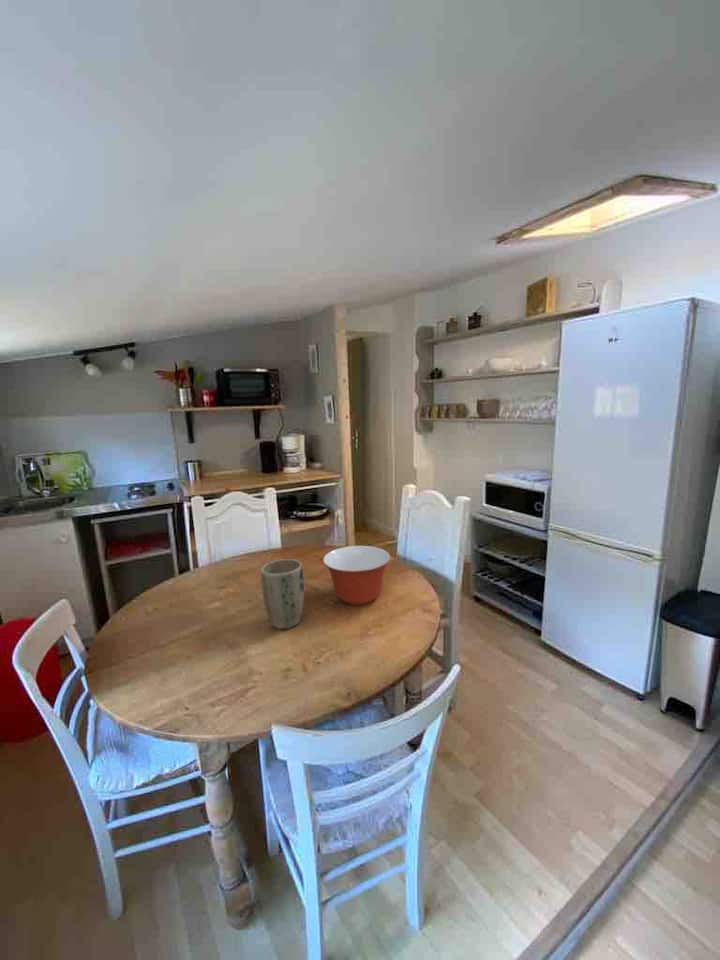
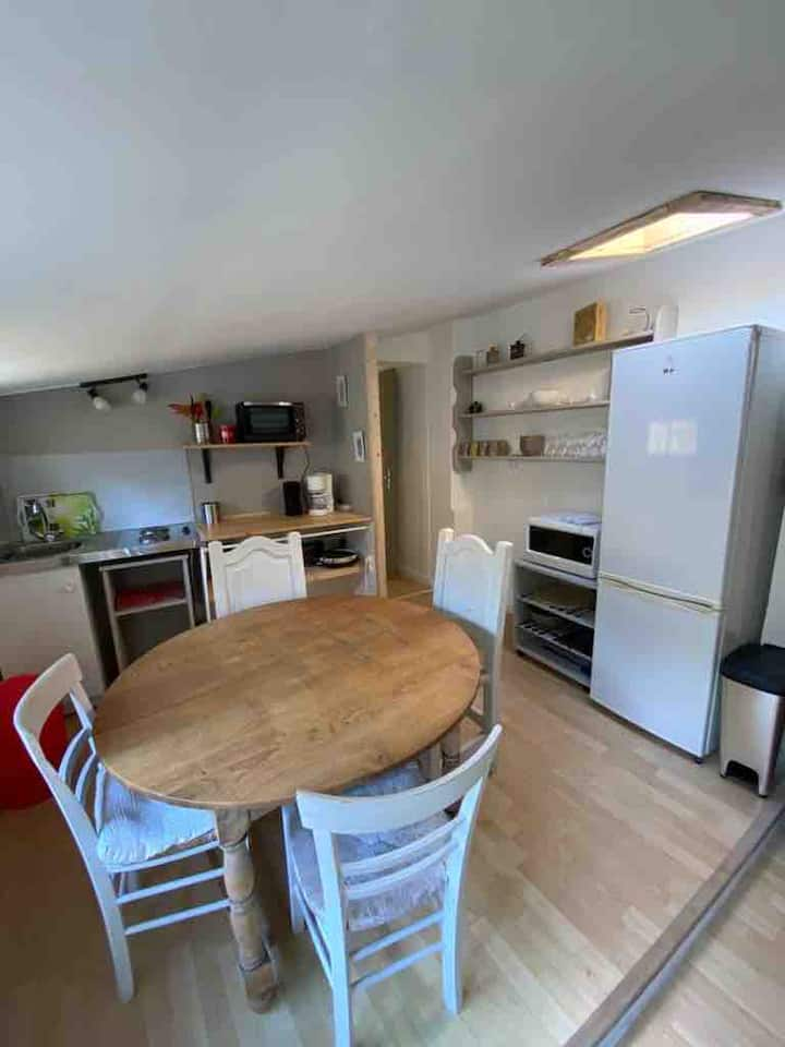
- plant pot (284, 594)
- mixing bowl (357, 577)
